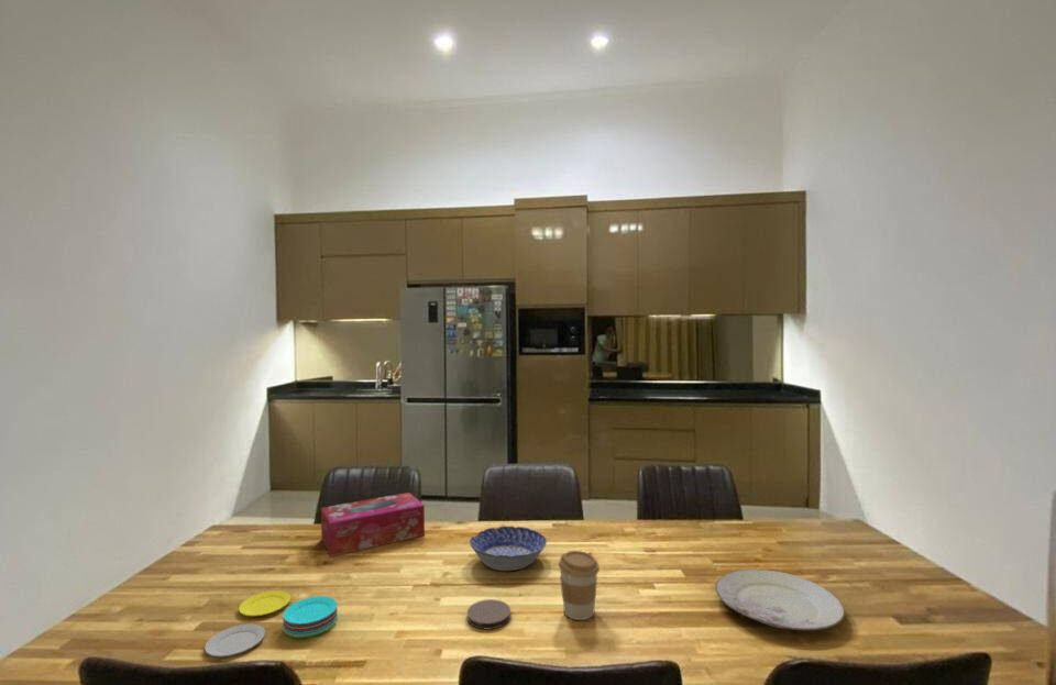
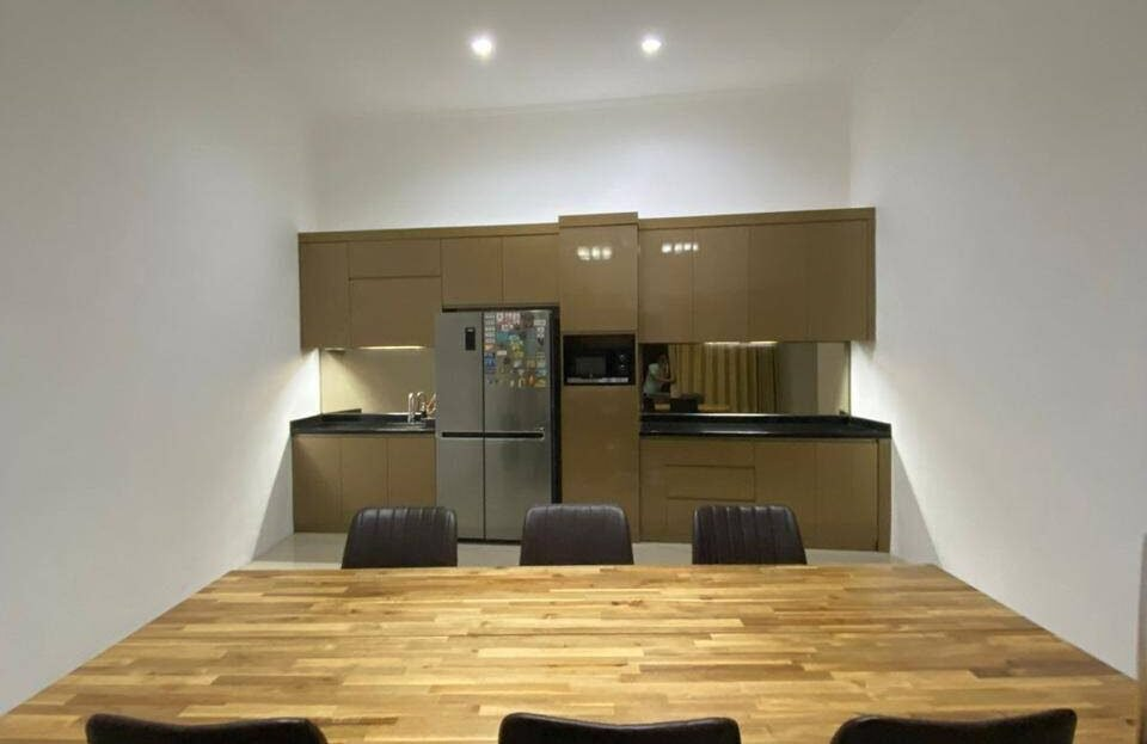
- coaster (488, 614)
- tissue box (373, 521)
- coffee cup (579, 584)
- plate (262, 615)
- bowl (508, 549)
- plate (777, 601)
